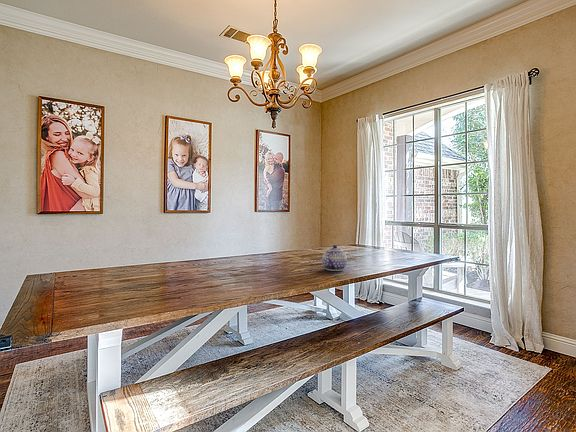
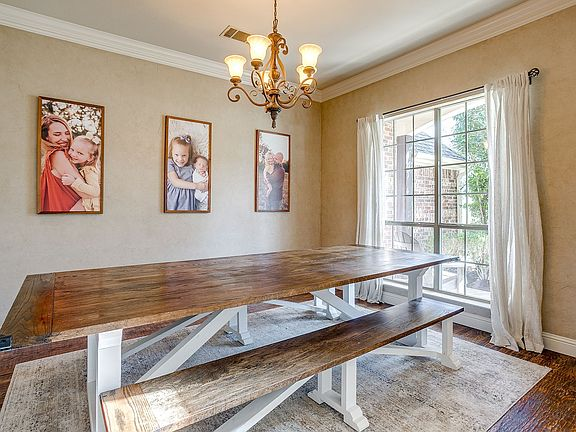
- teapot (334, 257)
